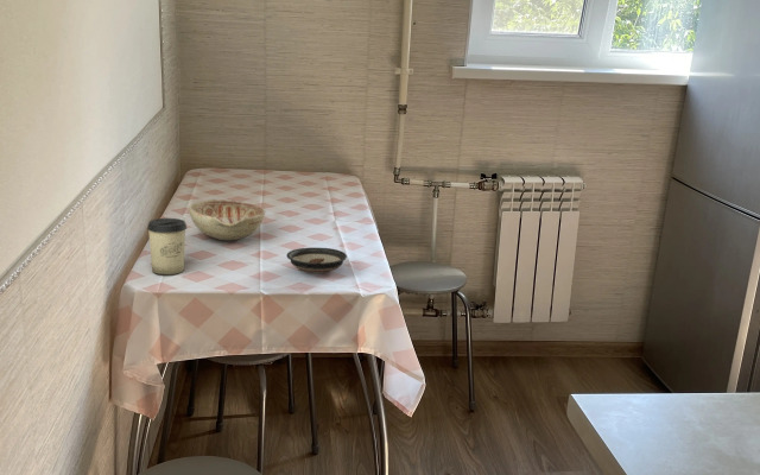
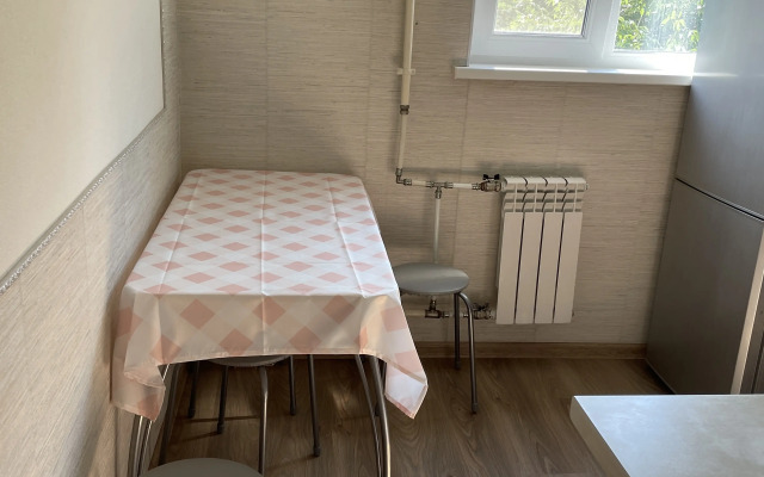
- cup (167, 246)
- saucer (316, 261)
- decorative bowl (227, 222)
